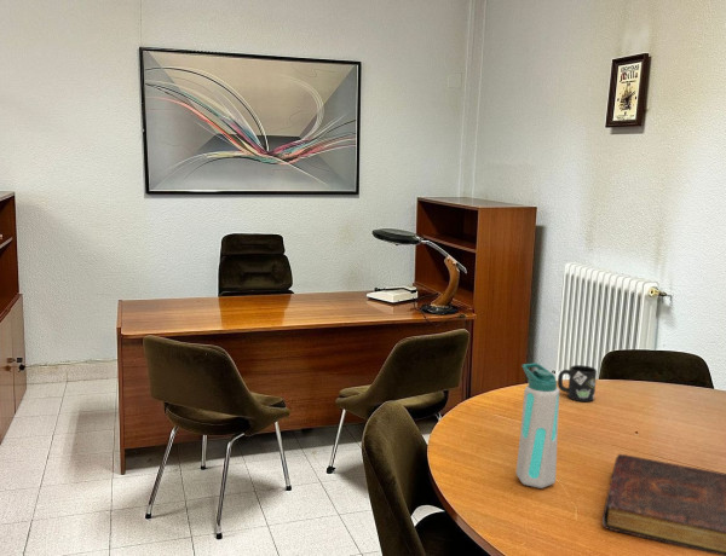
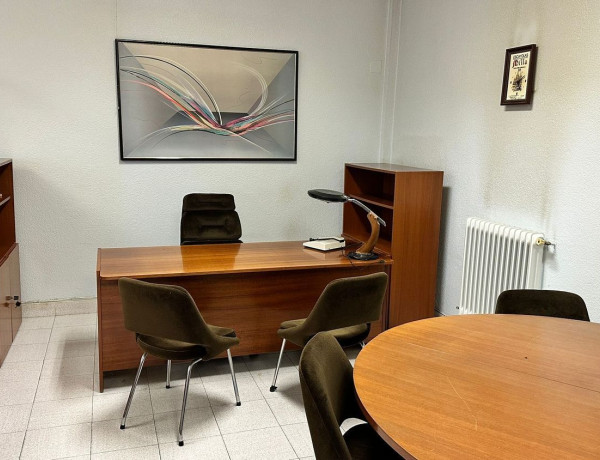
- book (670, 499)
- water bottle (536, 424)
- mug (576, 382)
